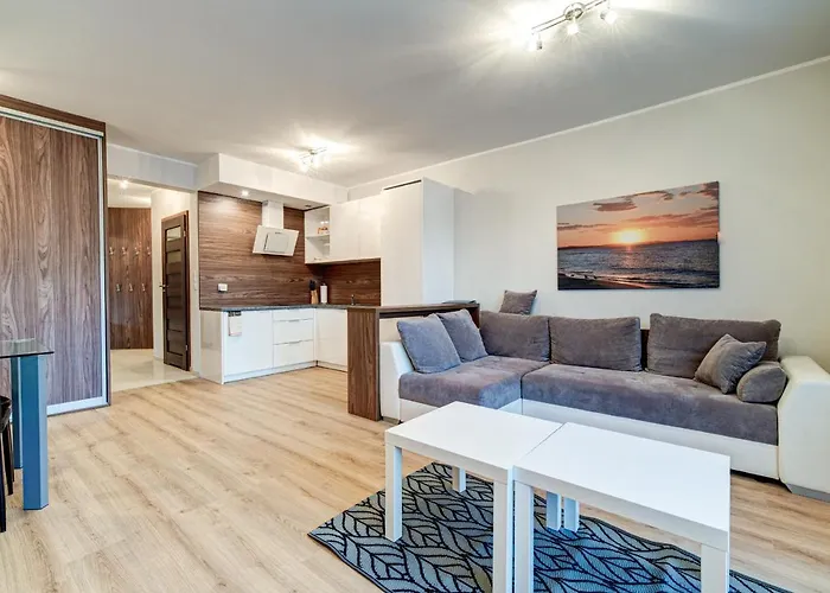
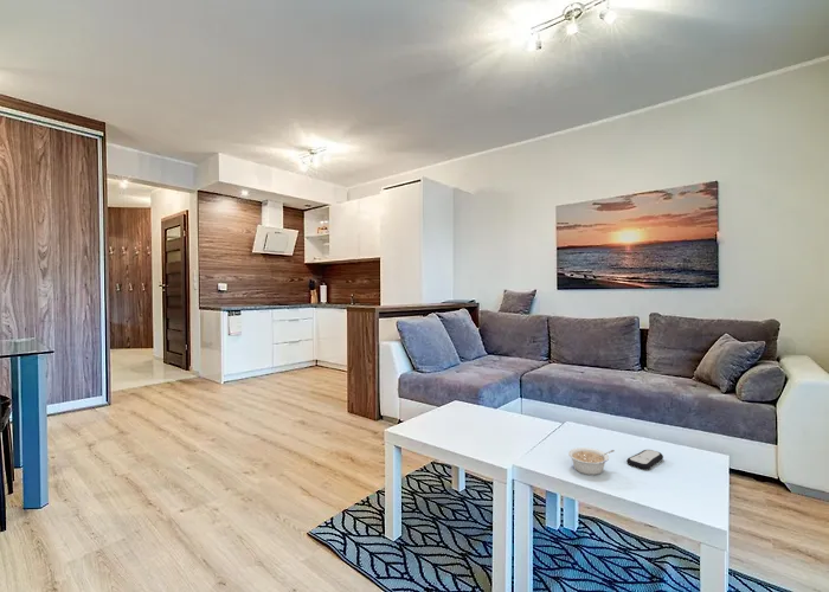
+ legume (589, 459)
+ remote control (645, 458)
